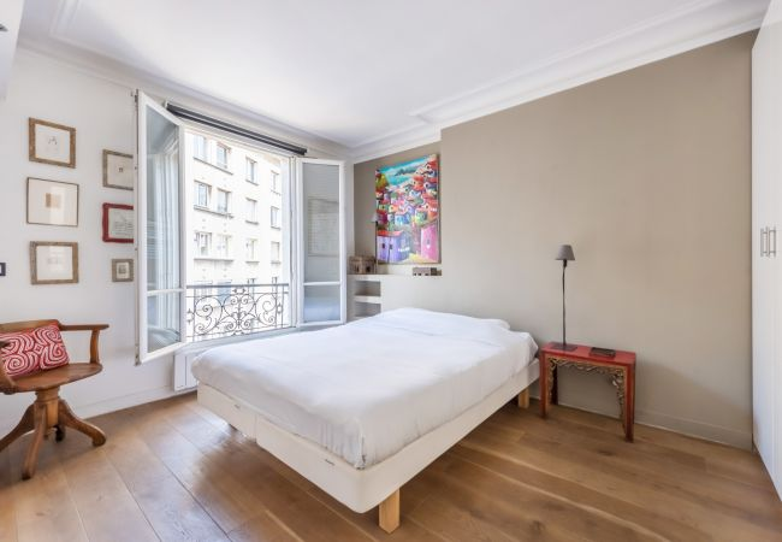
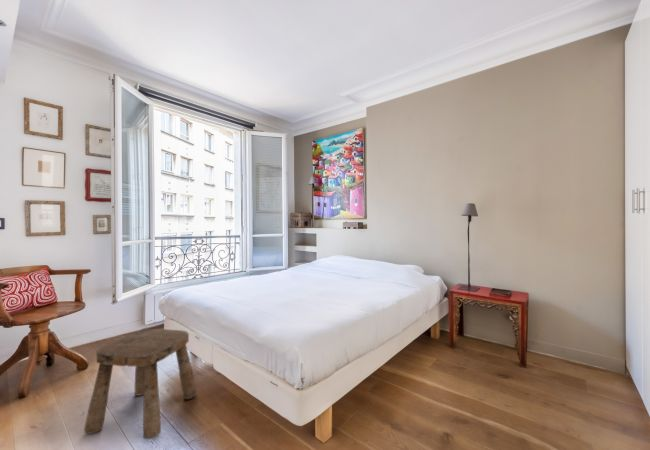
+ stool (146, 376)
